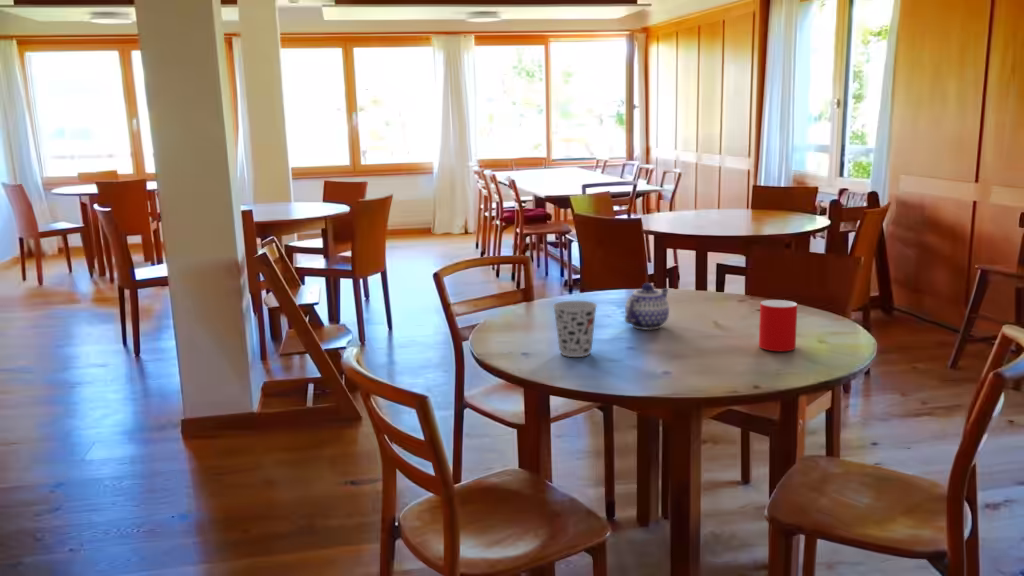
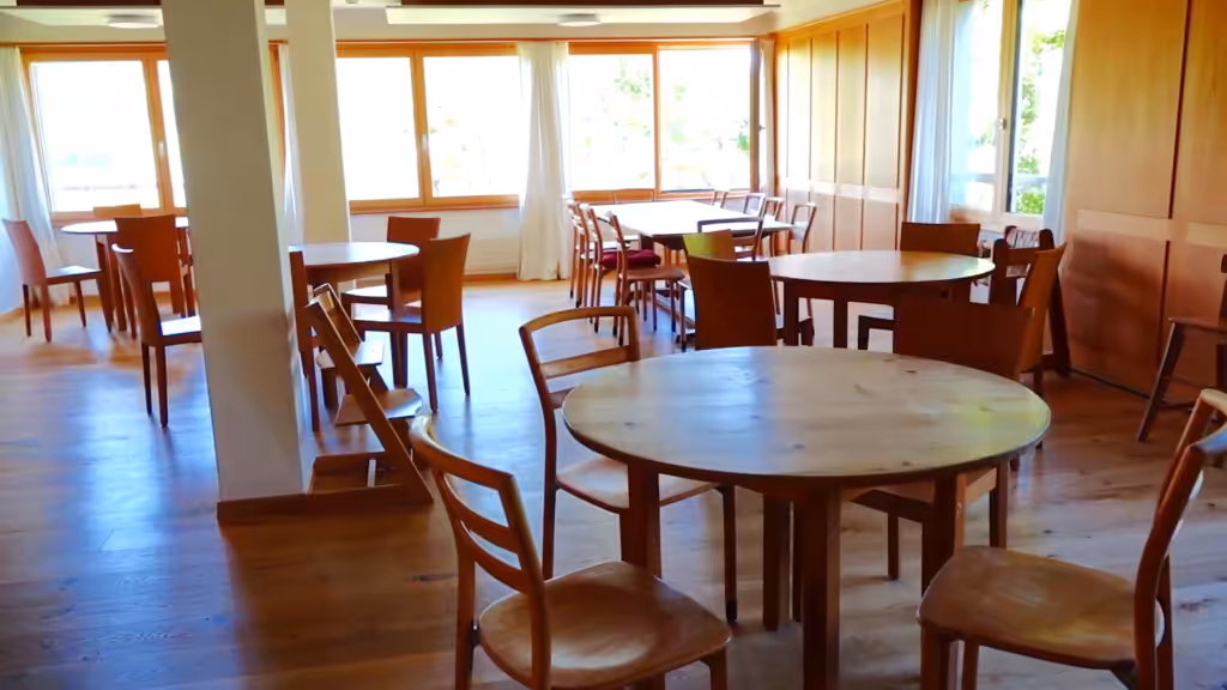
- cup (780, 323)
- teapot (647, 304)
- cup (575, 329)
